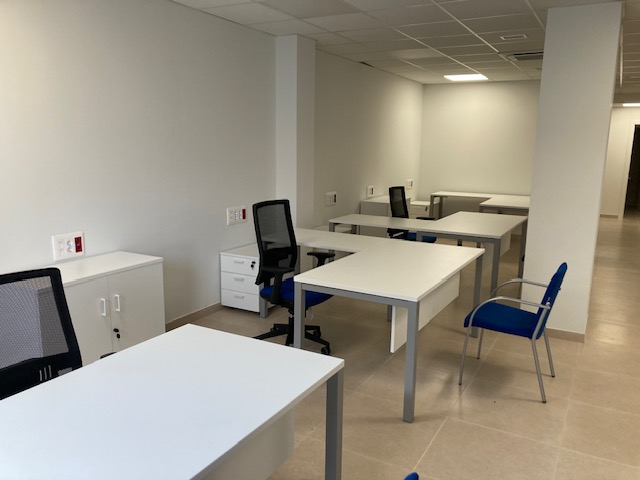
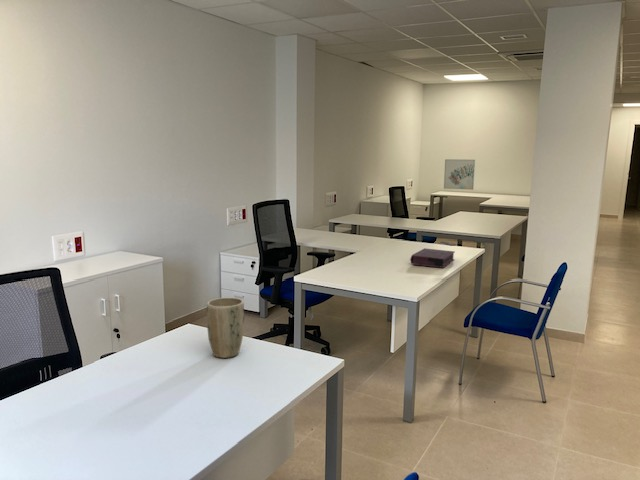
+ book (436, 252)
+ plant pot (226, 327)
+ wall art (459, 174)
